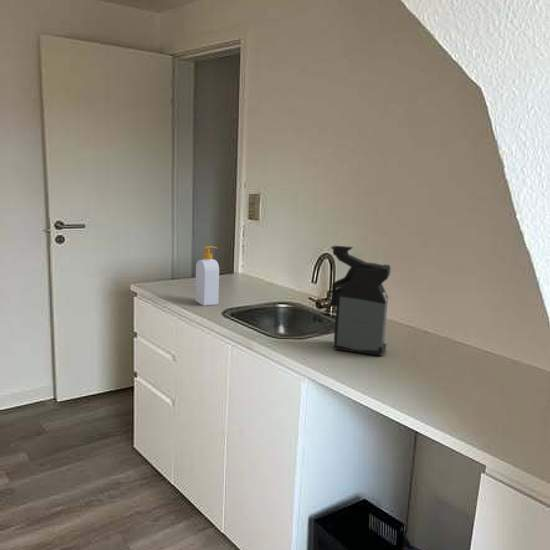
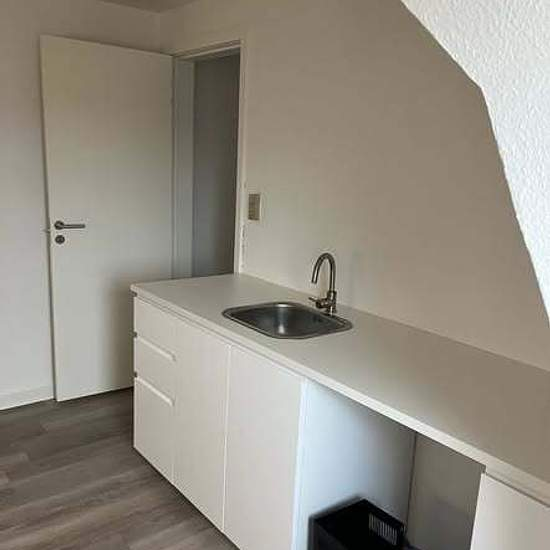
- coffee maker (359, 299)
- soap bottle (208, 274)
